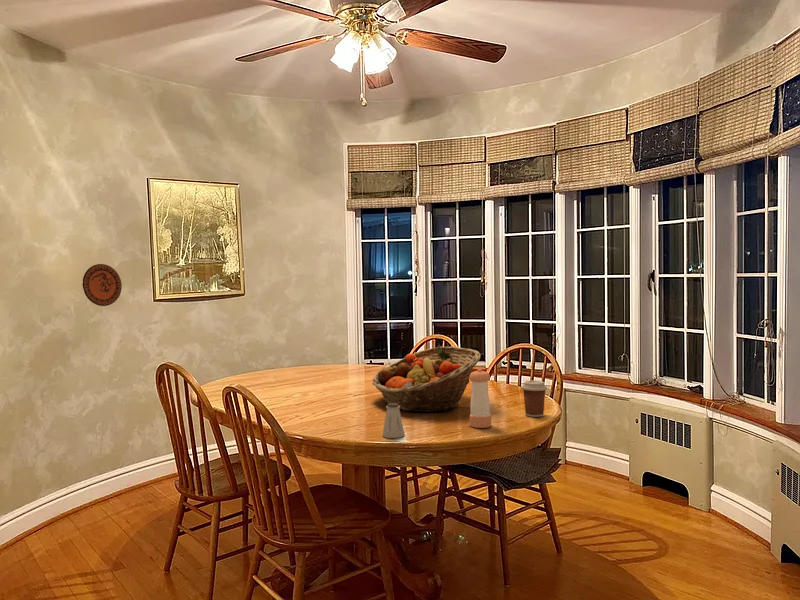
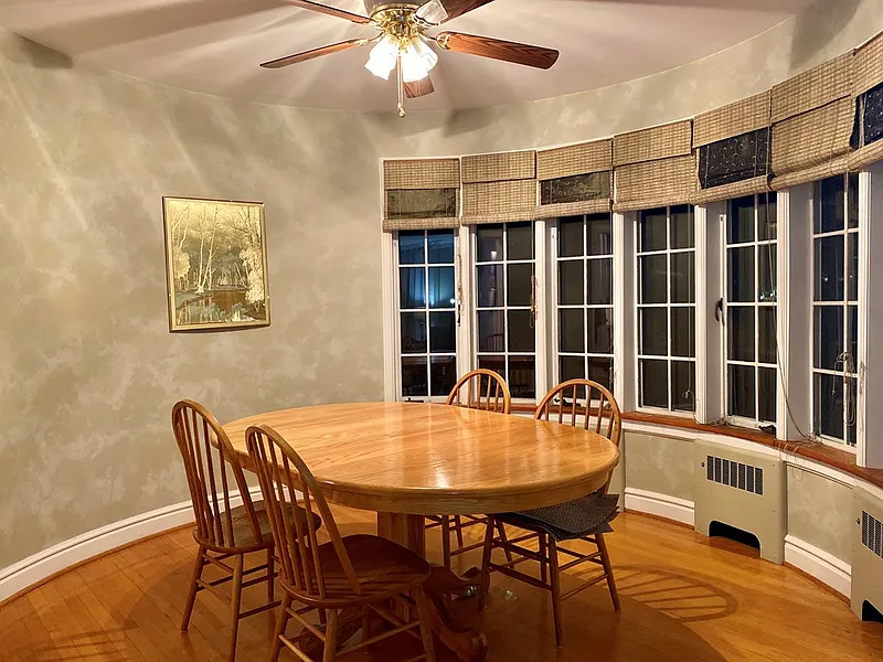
- coffee cup (534, 398)
- fruit basket (426, 376)
- saltshaker (393, 419)
- decorative plate (102, 285)
- pepper shaker (480, 397)
